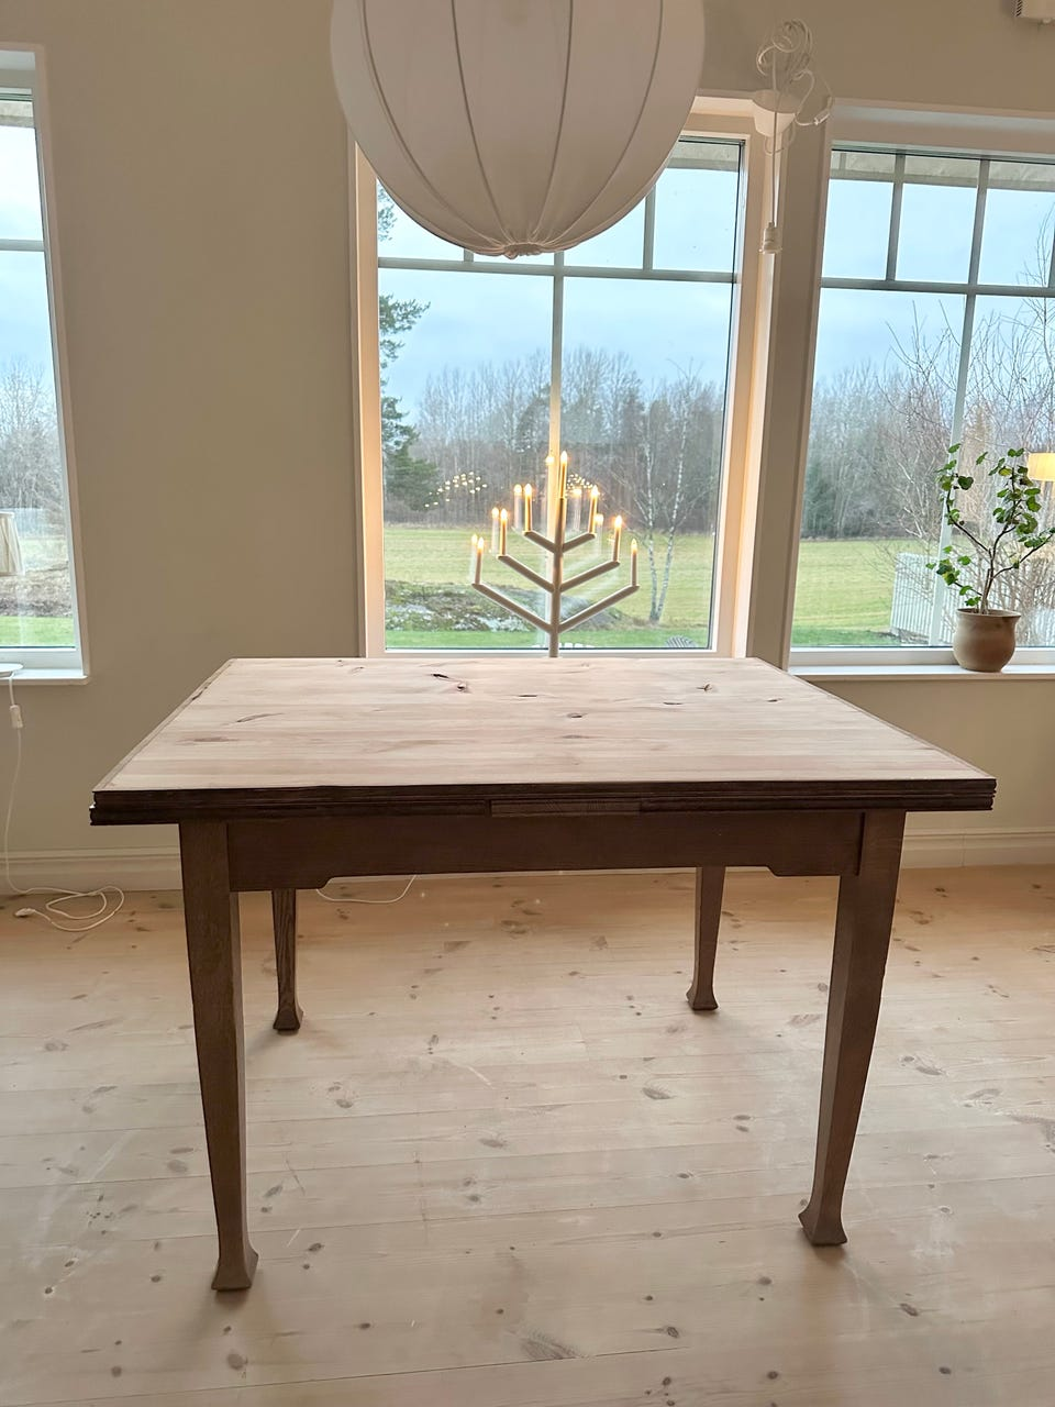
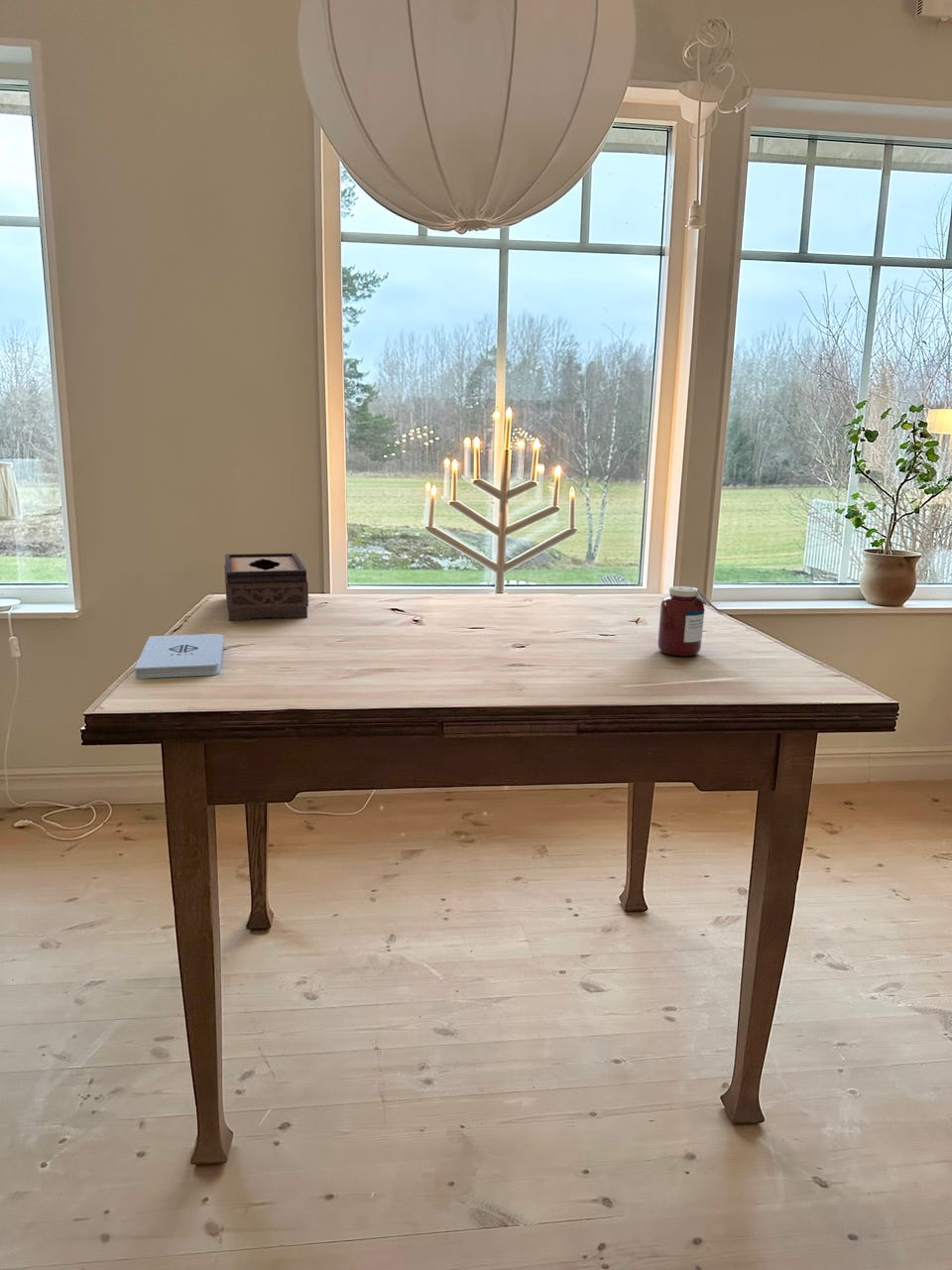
+ jar (690, 620)
+ tissue box (264, 584)
+ notepad (182, 654)
